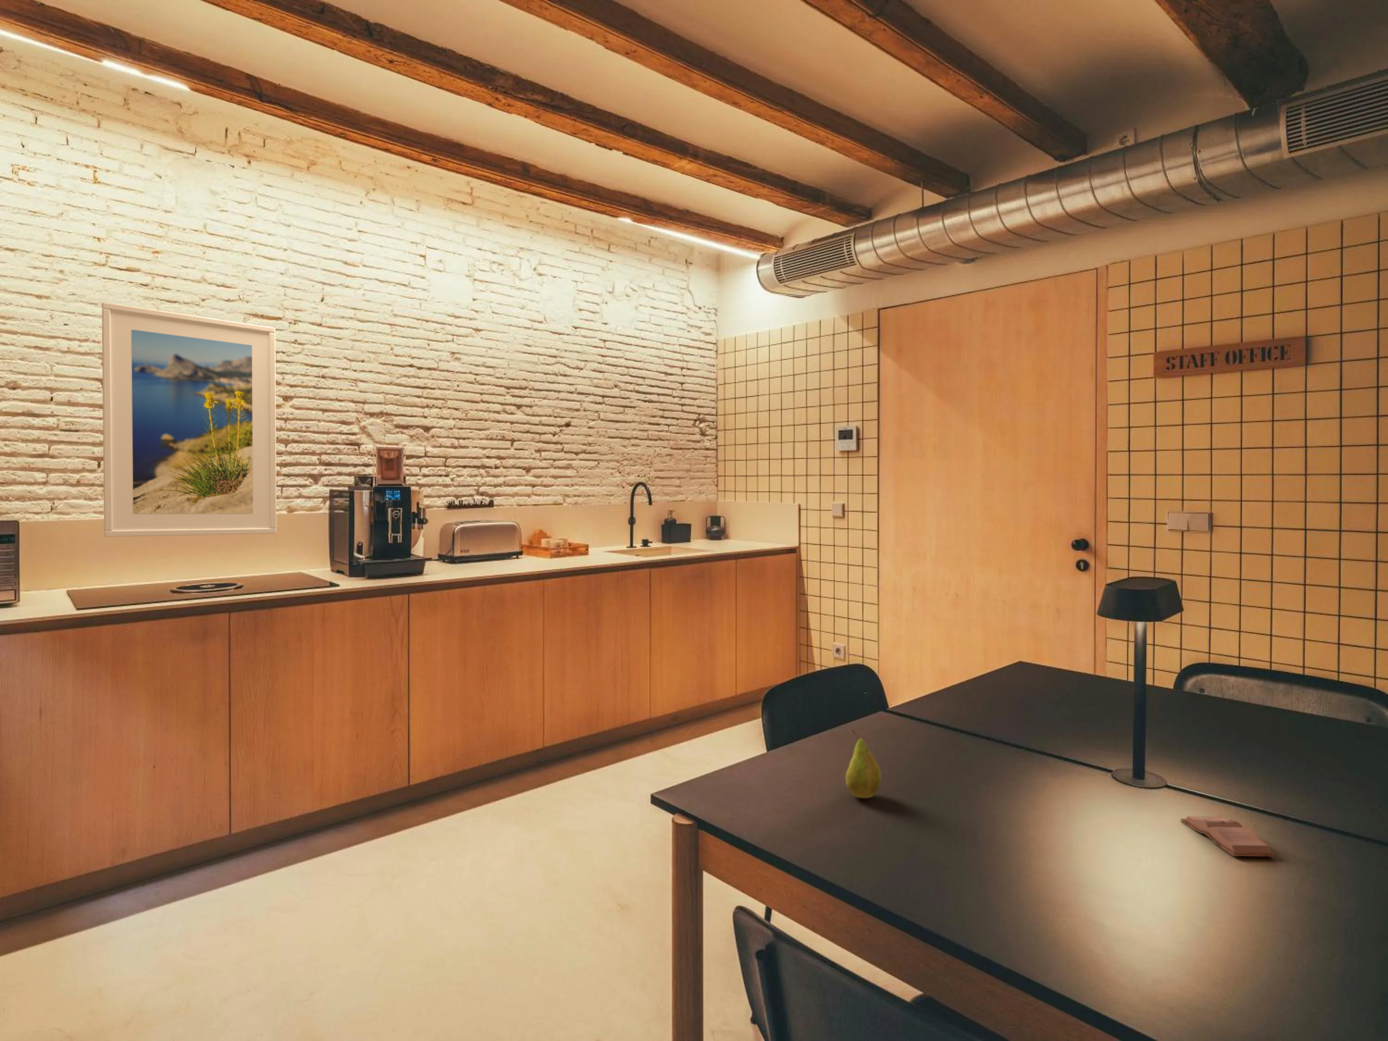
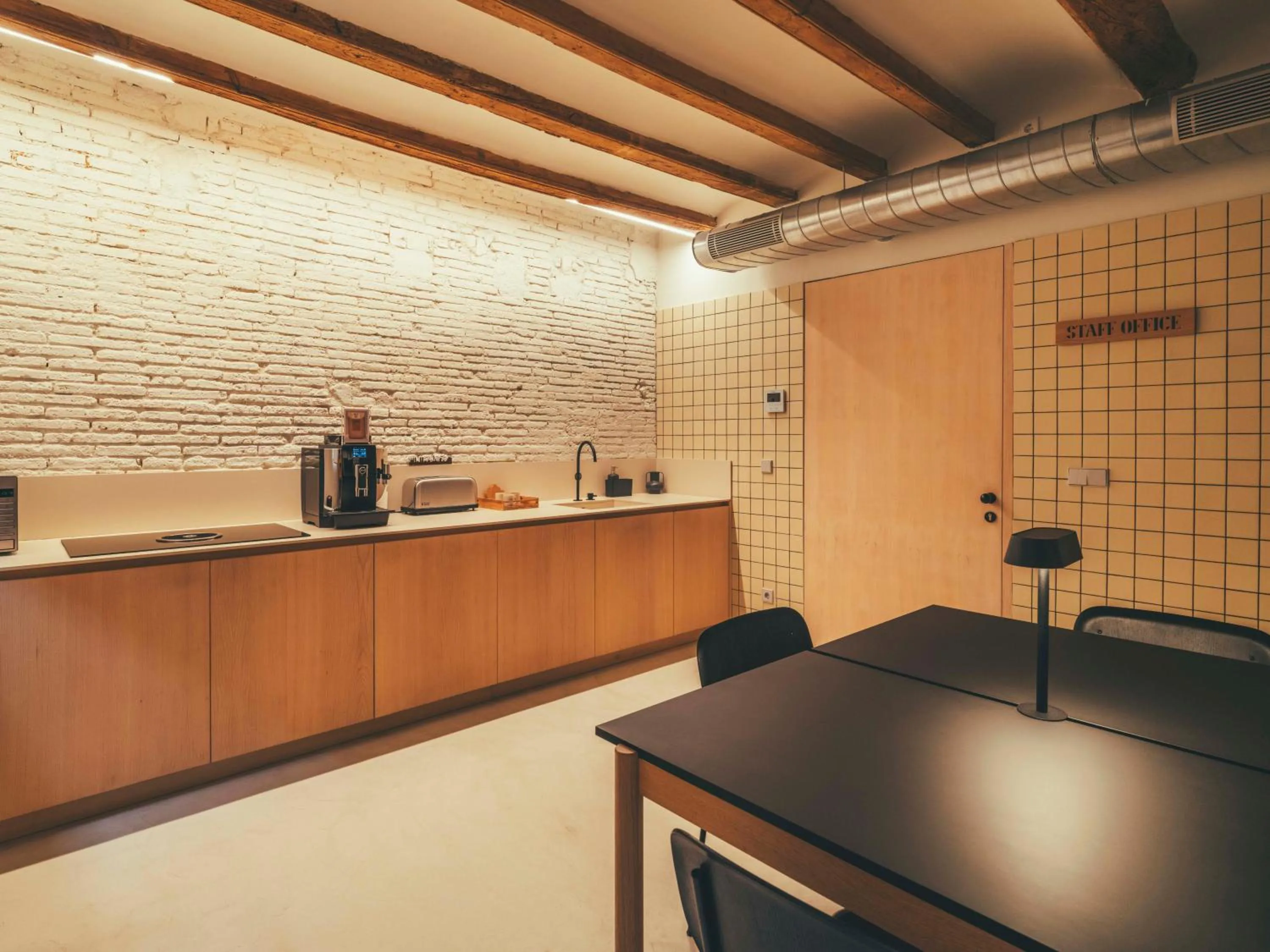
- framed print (195, 425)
- fruit (863, 764)
- book (1225, 831)
